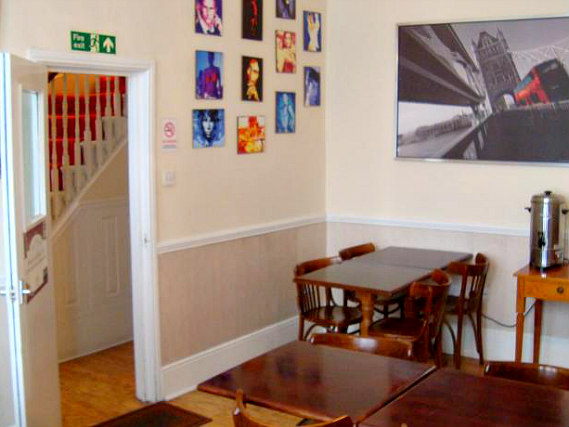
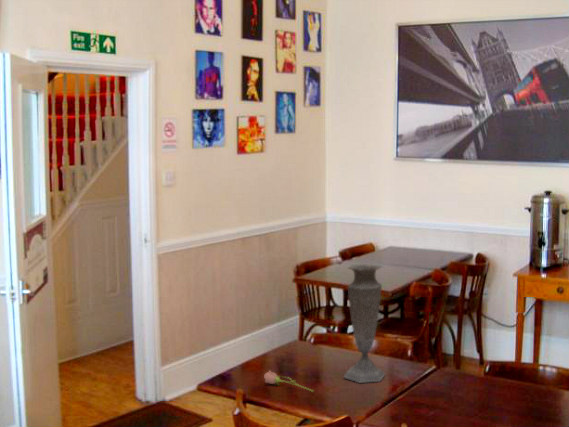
+ flower (286, 381)
+ vase (364, 321)
